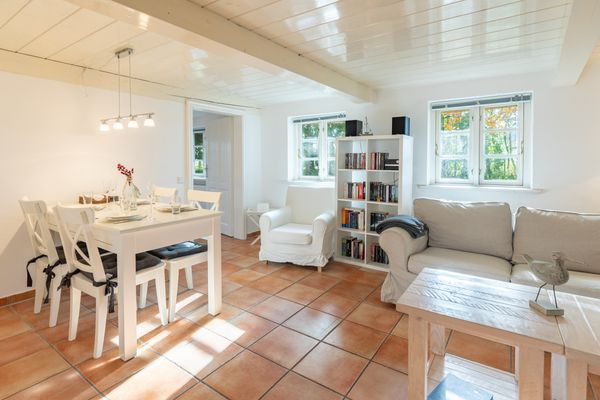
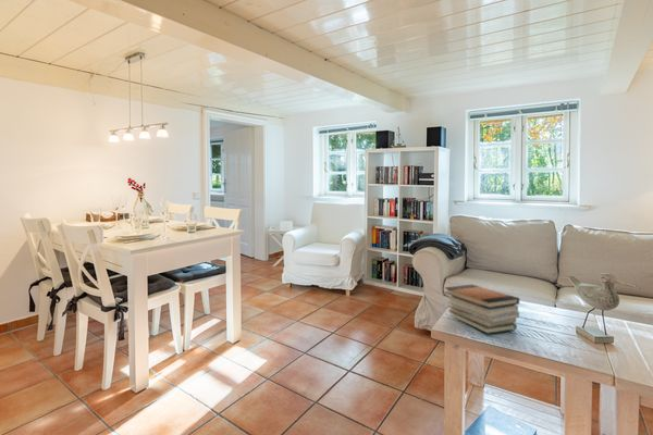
+ book stack (480, 307)
